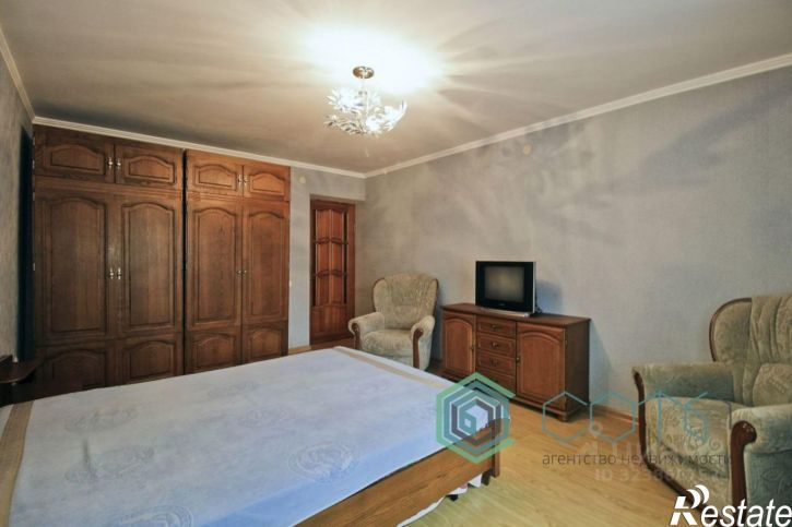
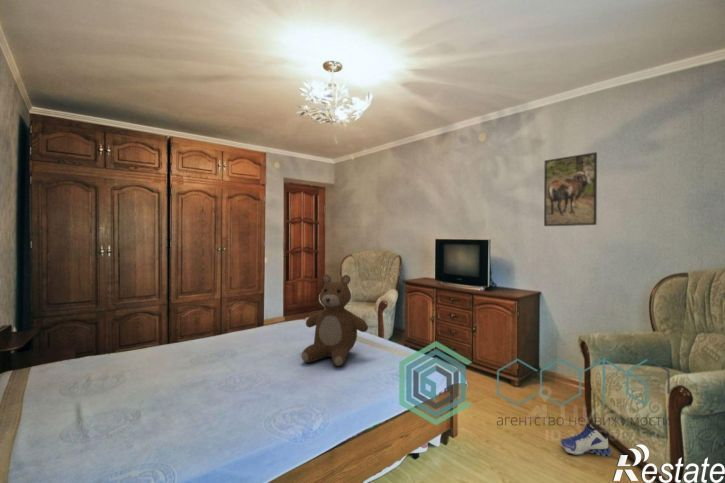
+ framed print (569, 191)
+ sneaker (585, 437)
+ bear (331, 316)
